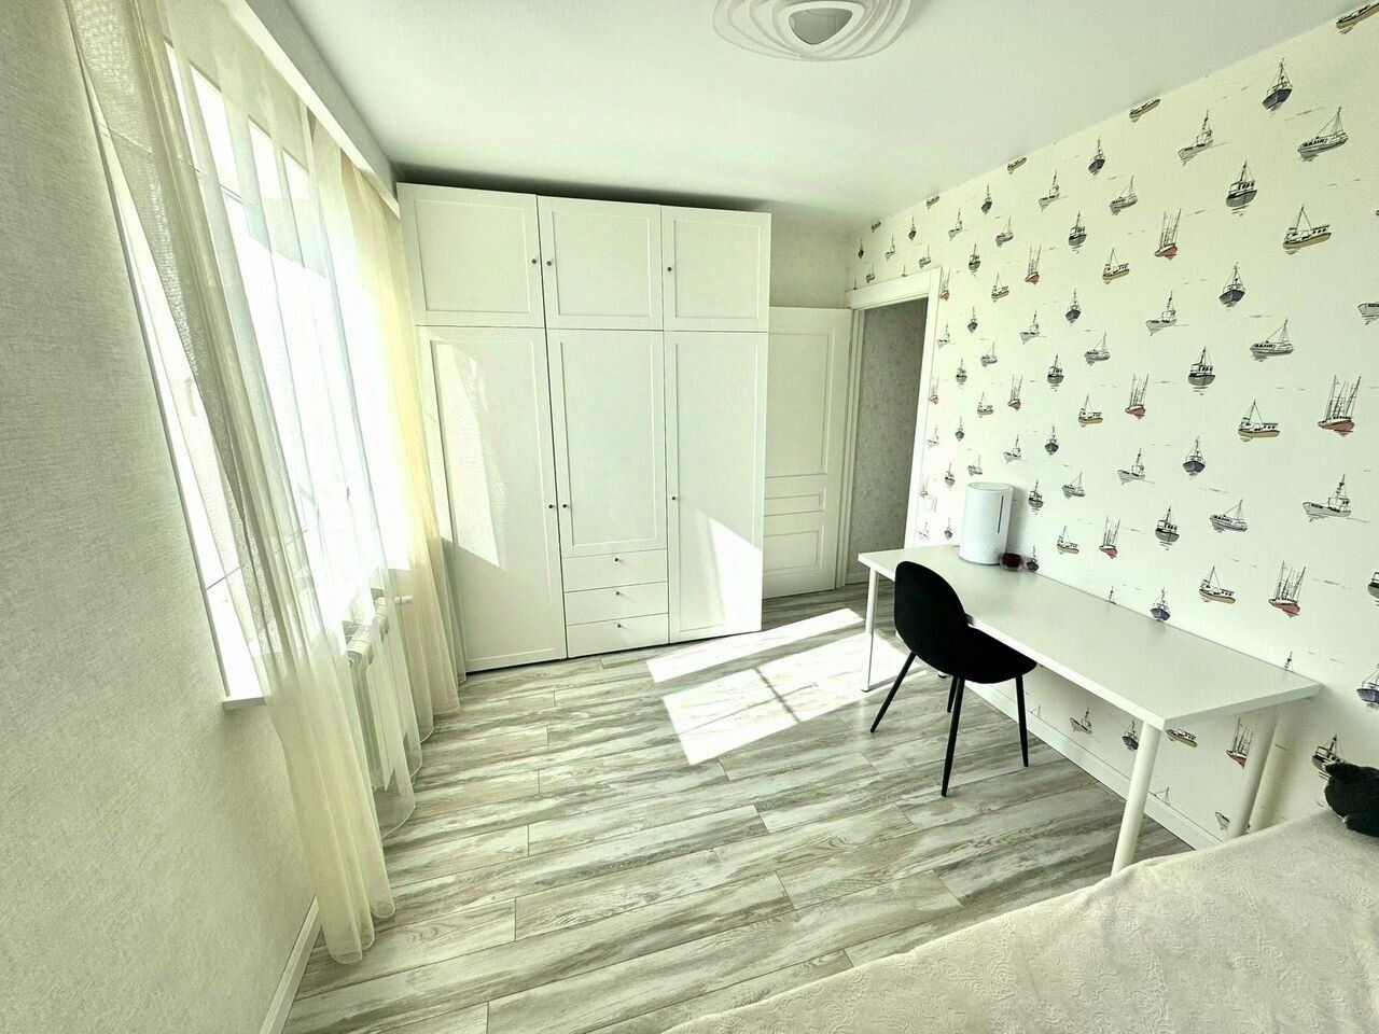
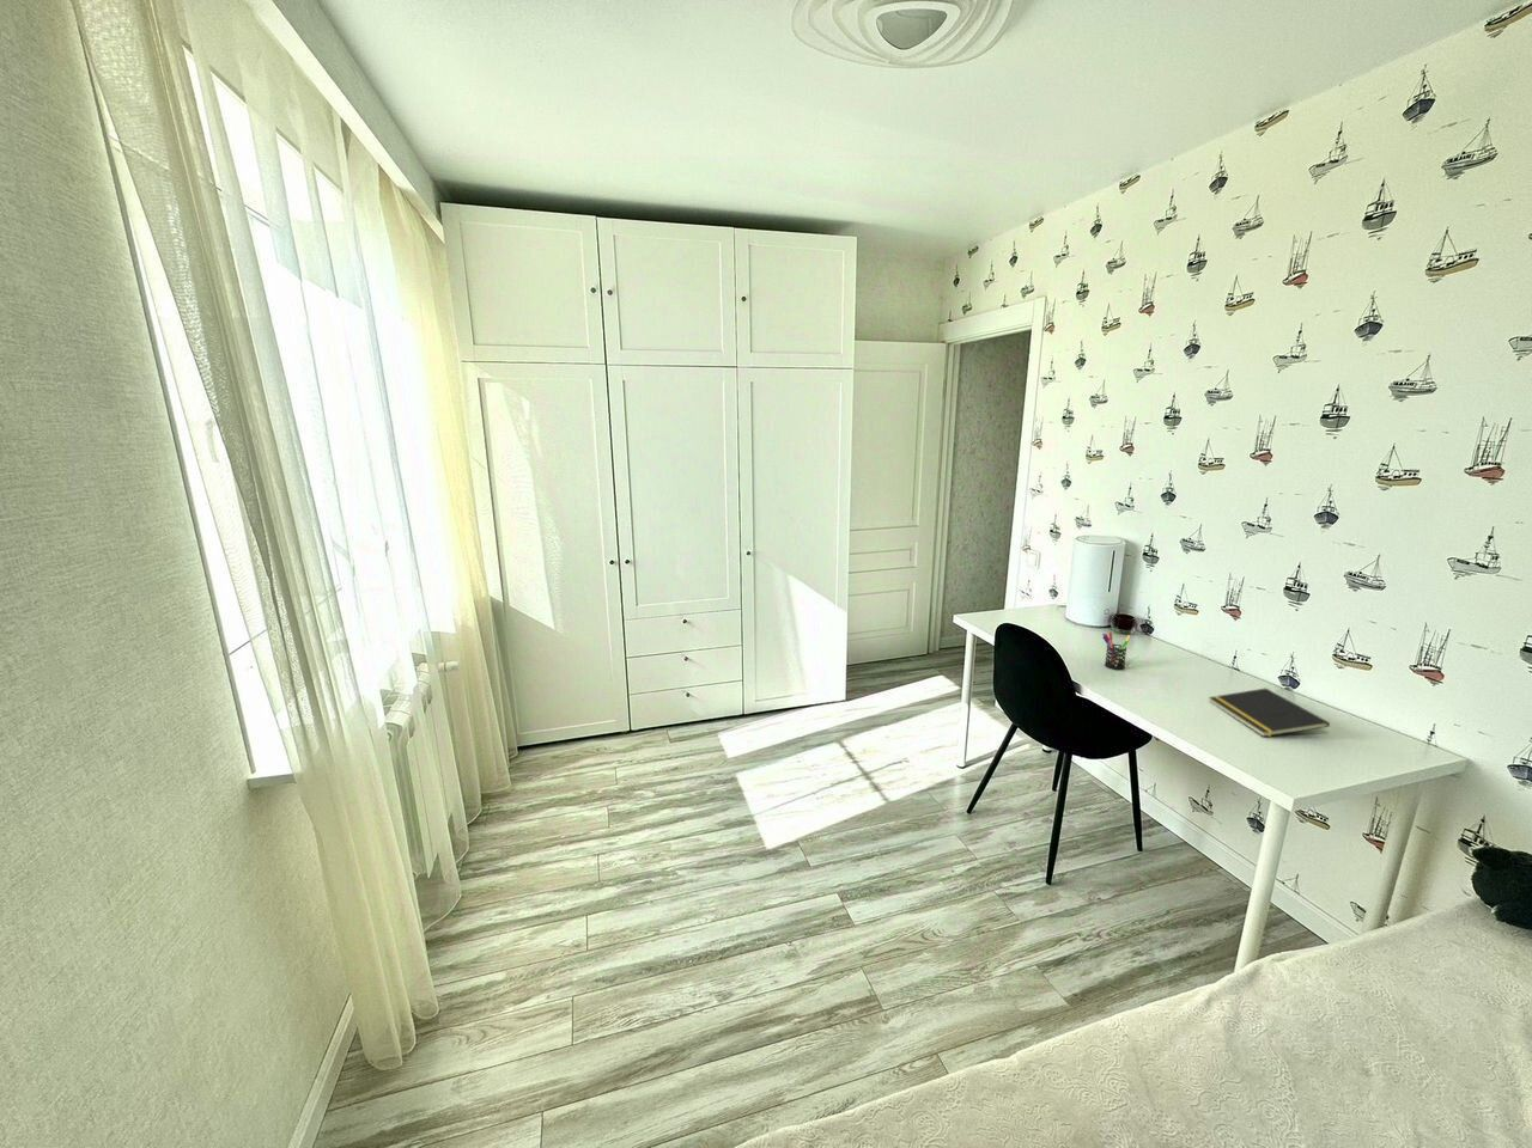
+ pen holder (1117, 649)
+ notepad (1264, 710)
